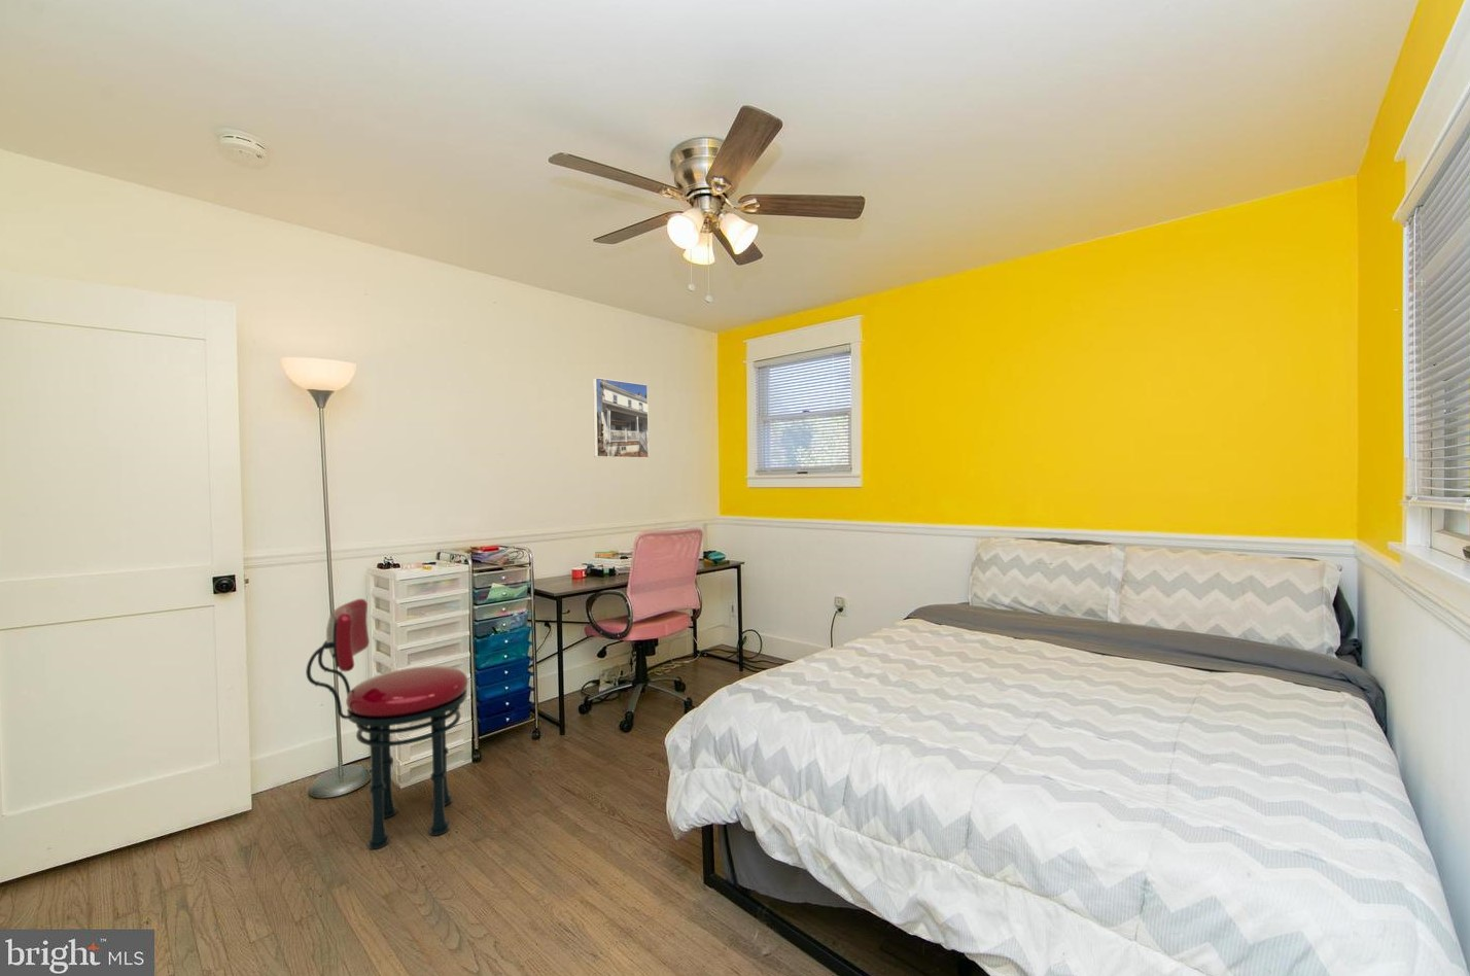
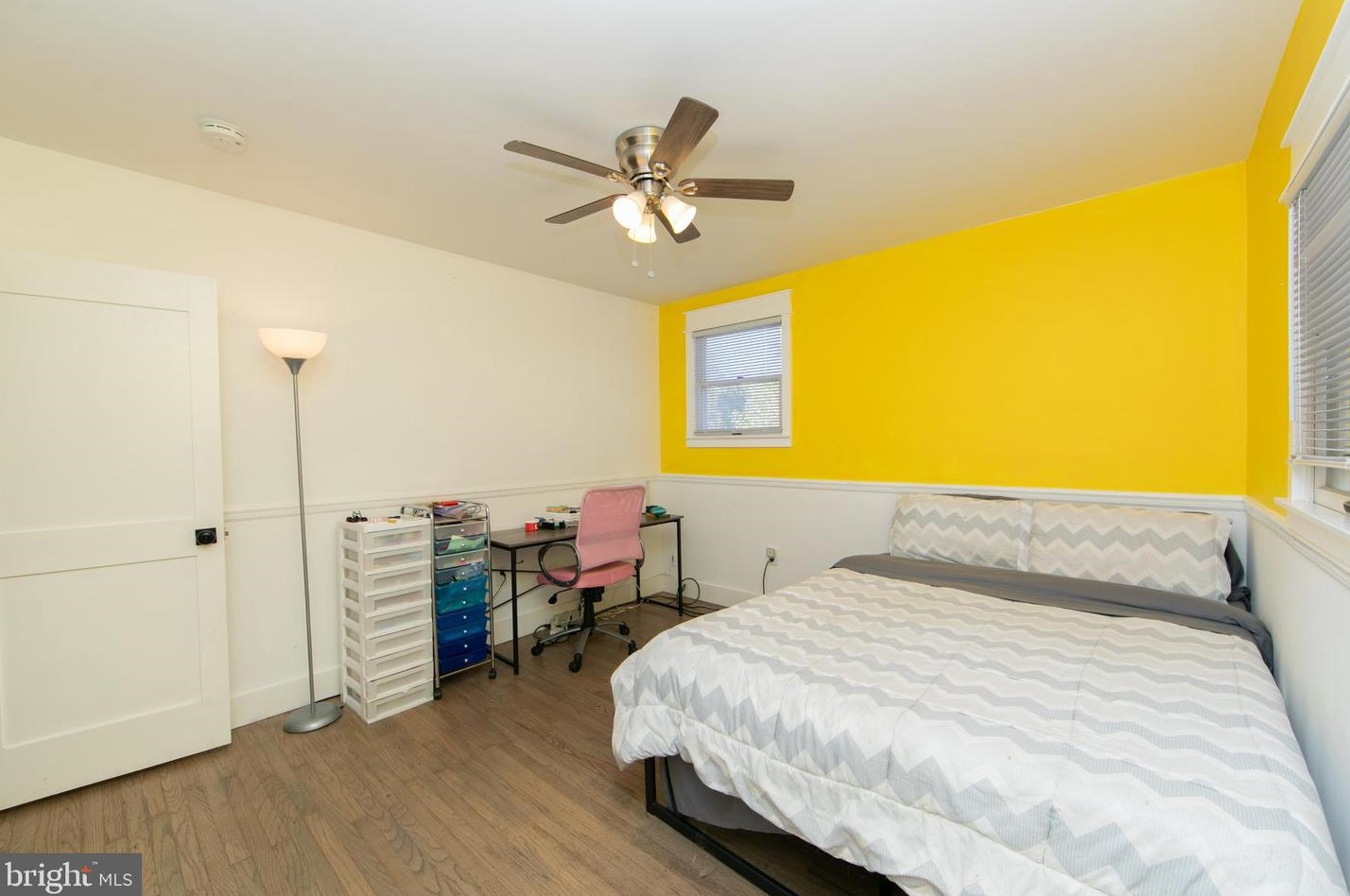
- stool (394, 713)
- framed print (622, 419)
